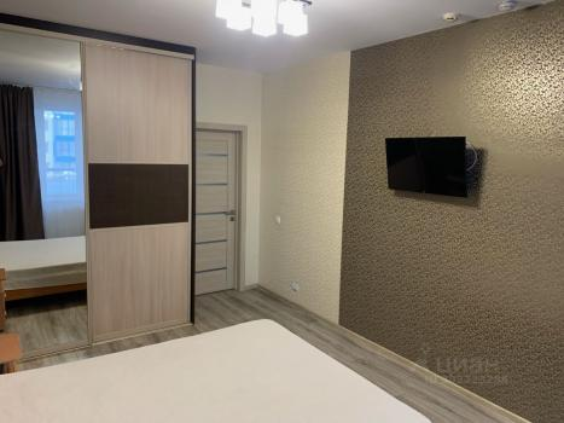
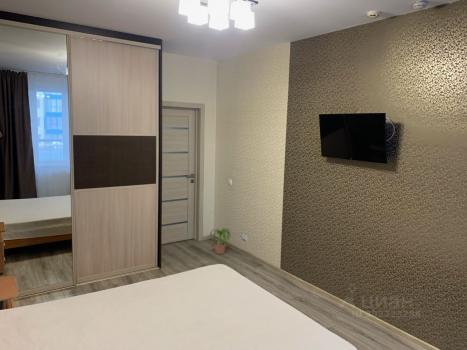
+ potted plant (222, 240)
